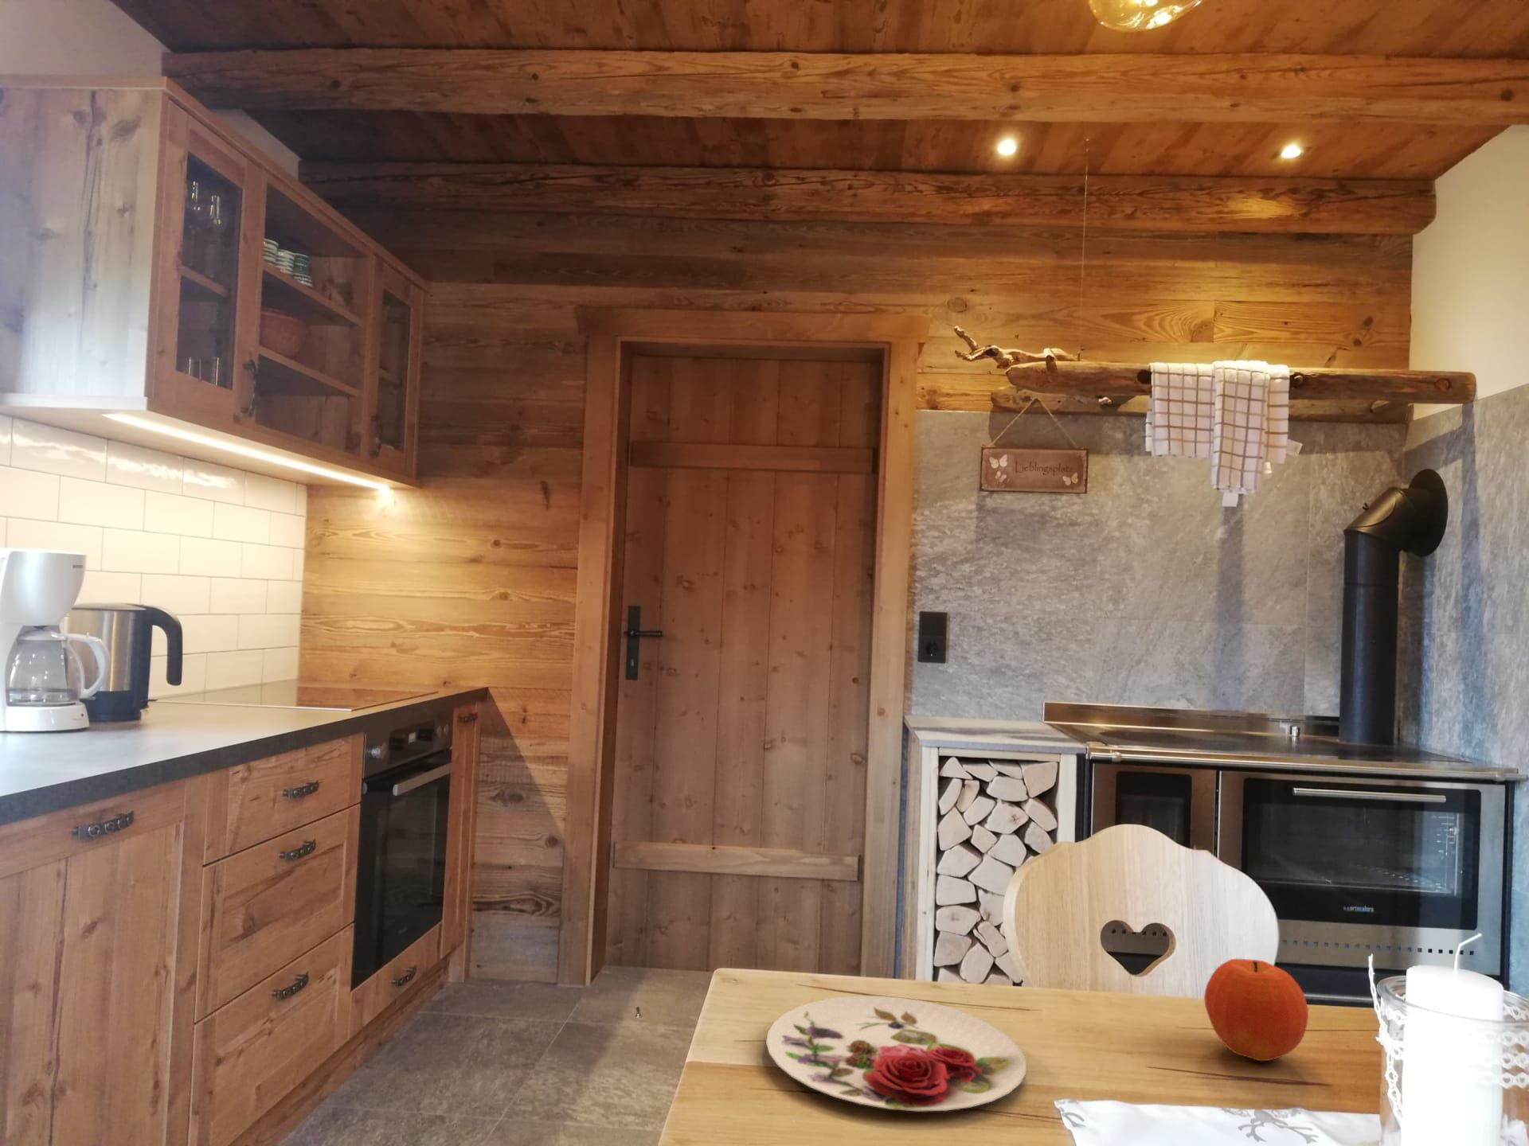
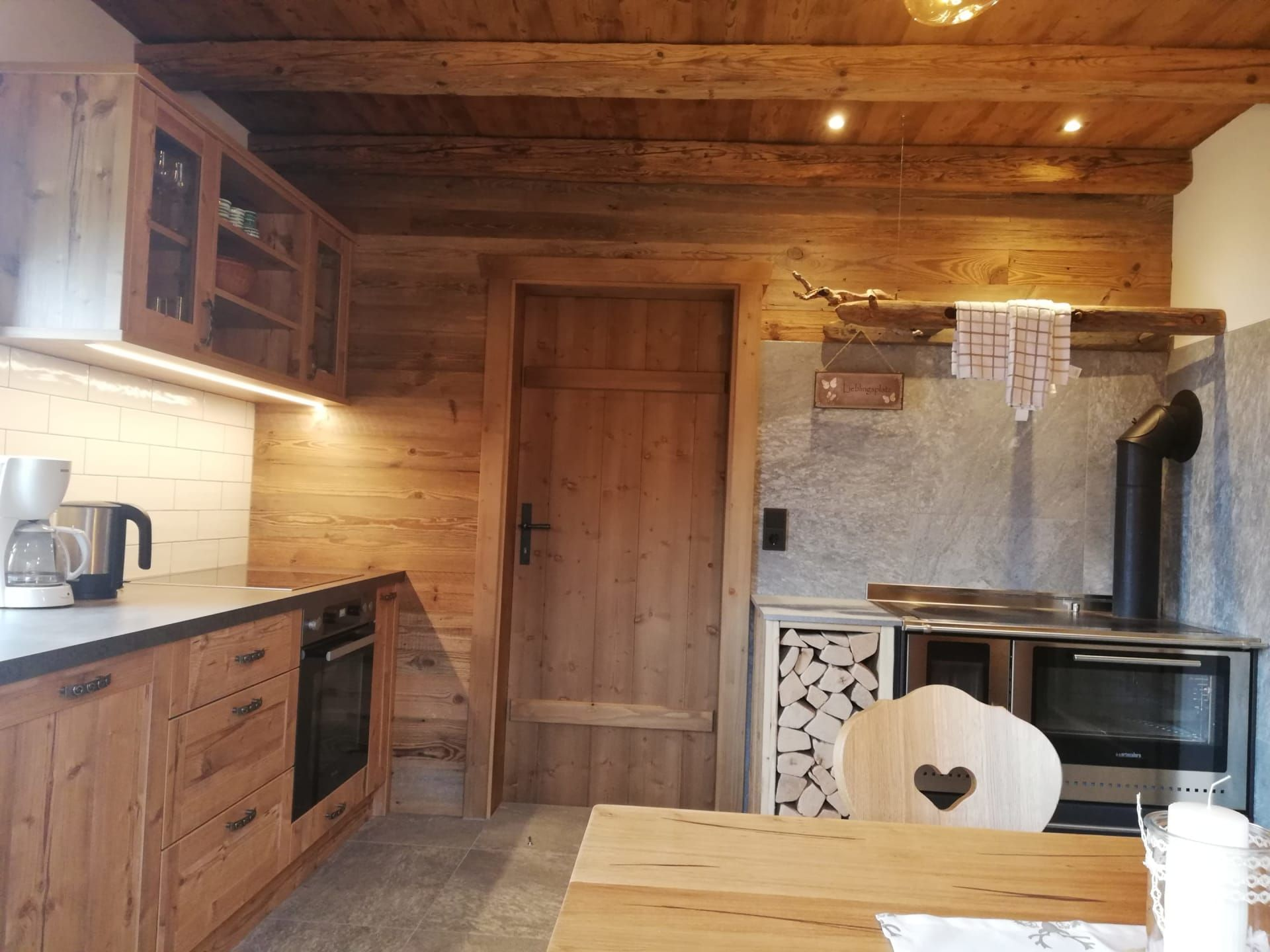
- plate (895, 1044)
- fruit (1255, 1006)
